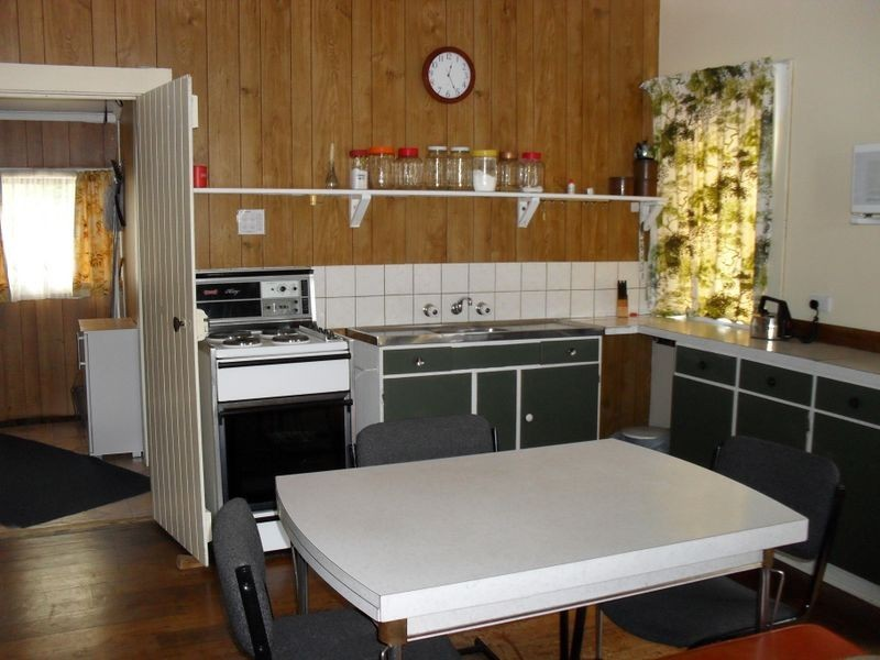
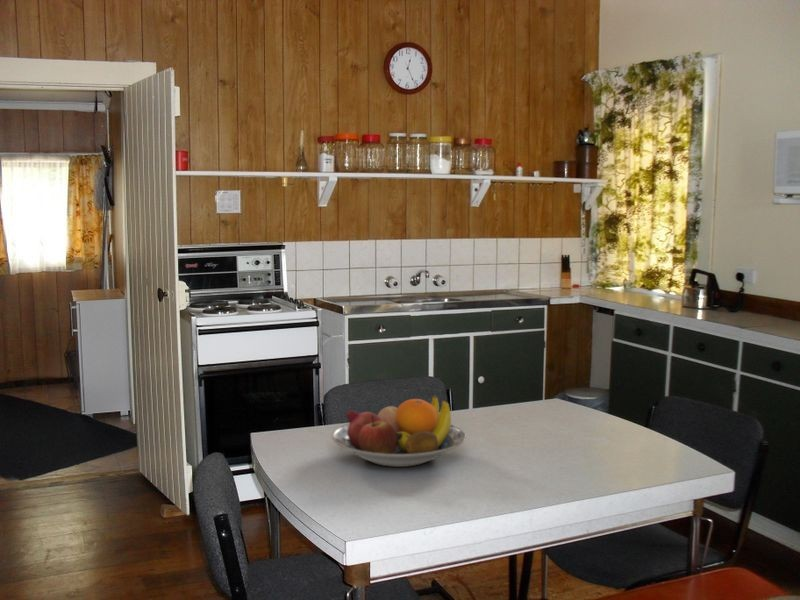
+ fruit bowl (398, 429)
